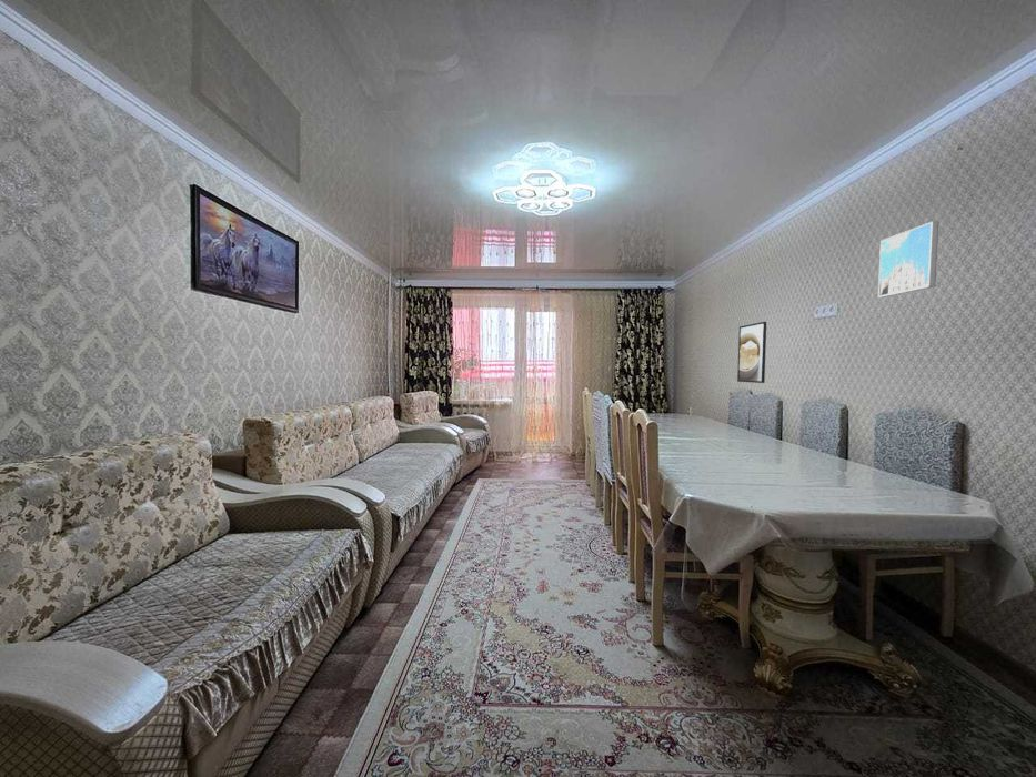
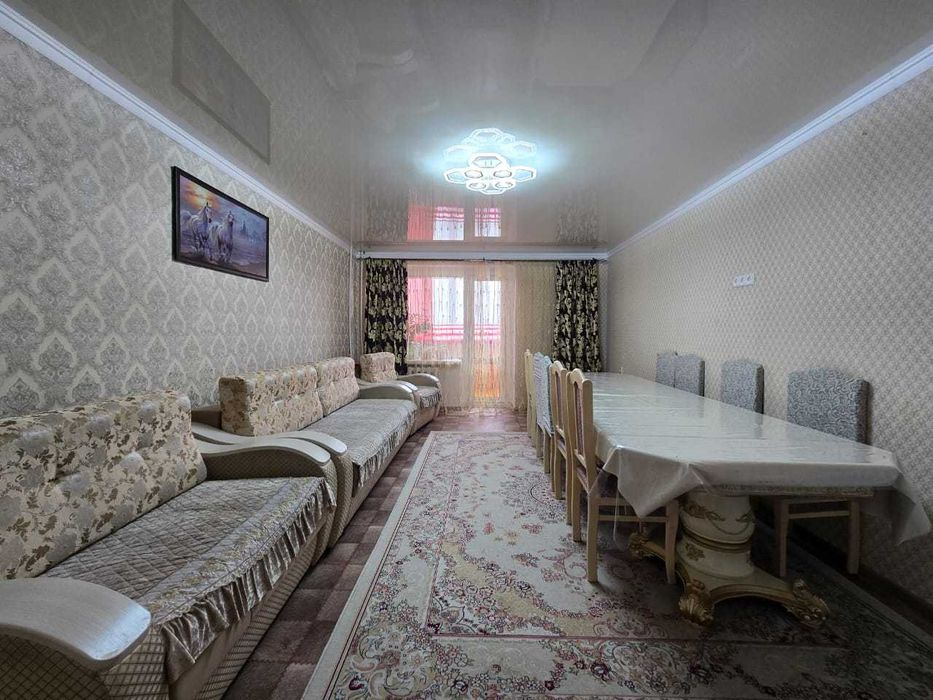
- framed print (906, 262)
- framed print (751, 353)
